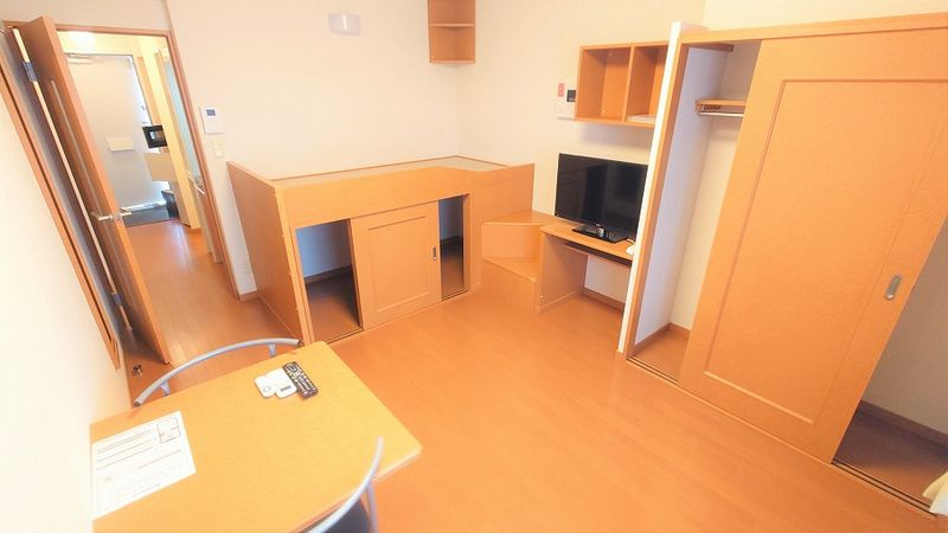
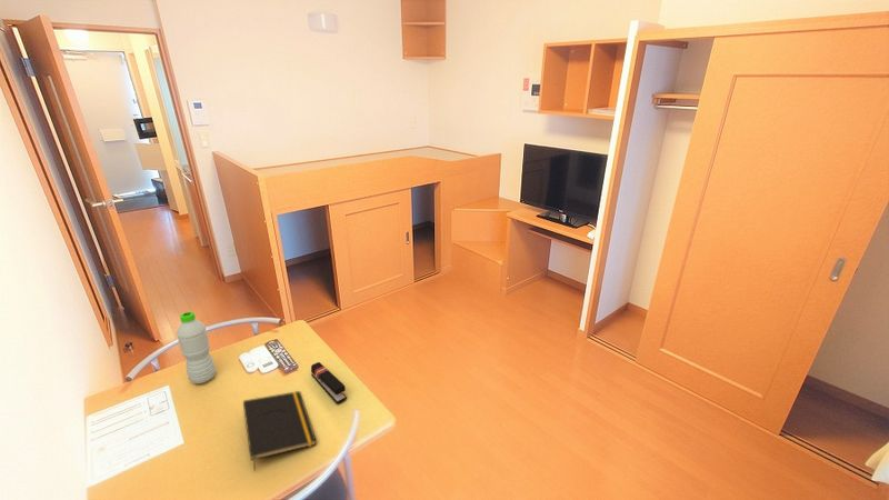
+ stapler (327, 380)
+ notepad (278, 421)
+ water bottle (196, 347)
